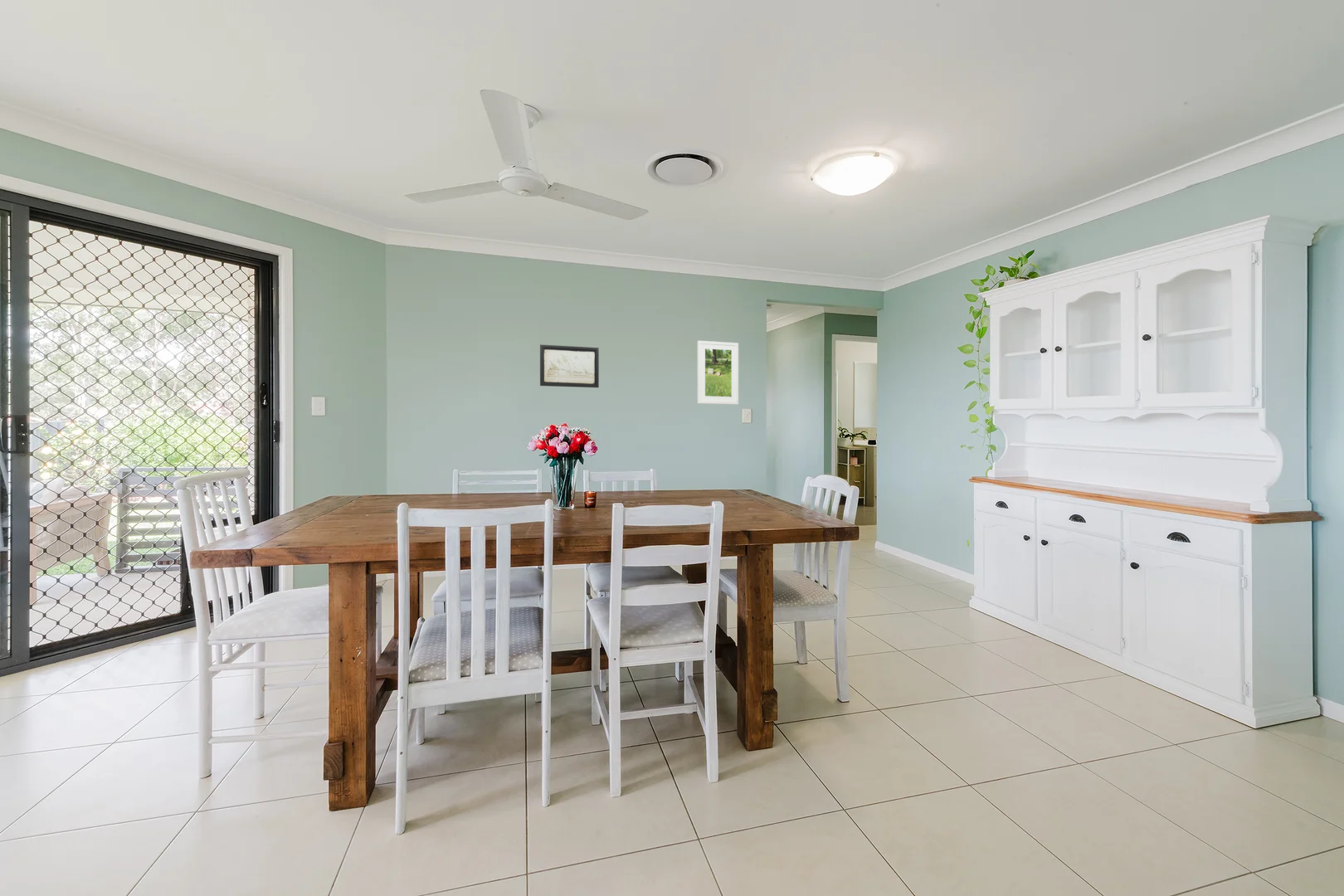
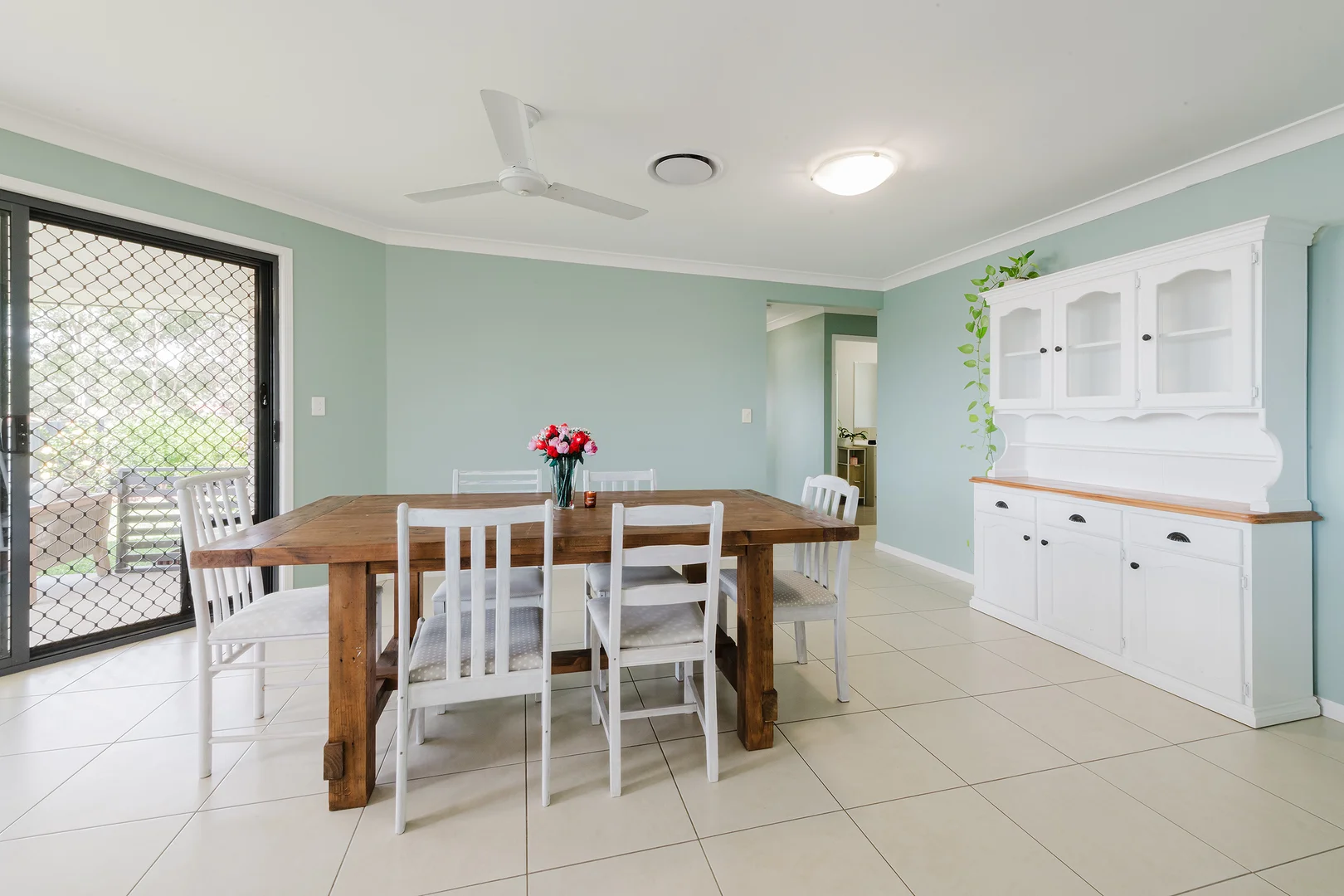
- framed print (718, 373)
- wall art (569, 366)
